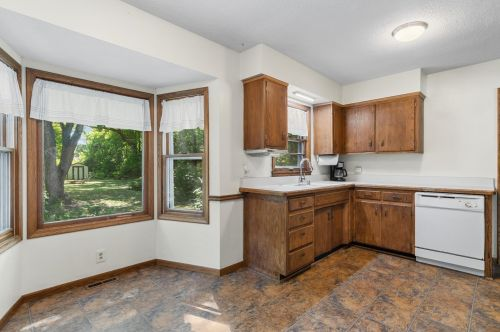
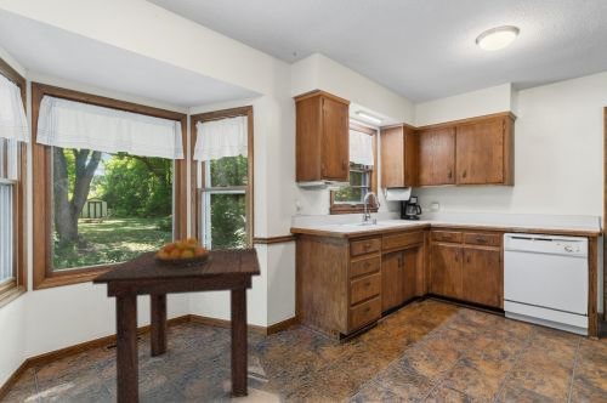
+ fruit bowl (182, 250)
+ dining table (194, 291)
